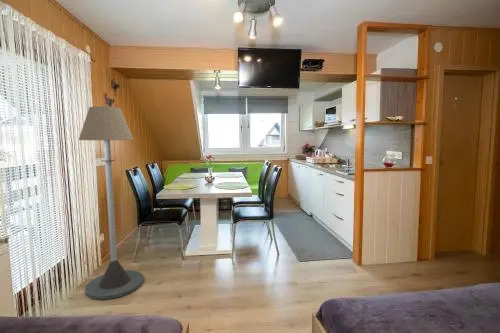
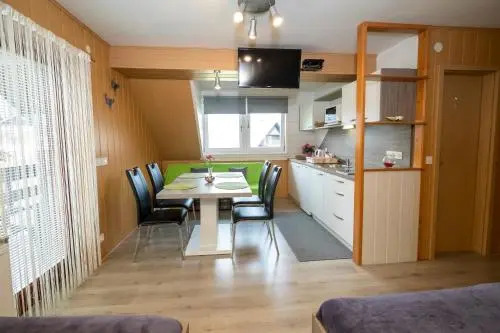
- floor lamp (110, 198)
